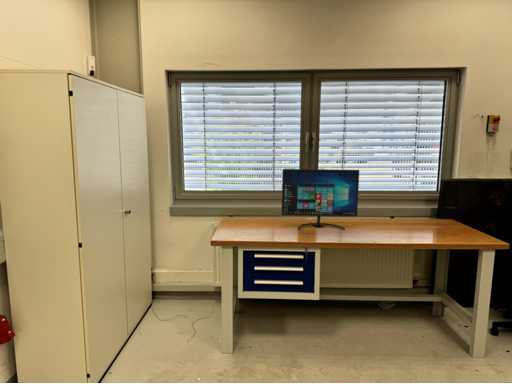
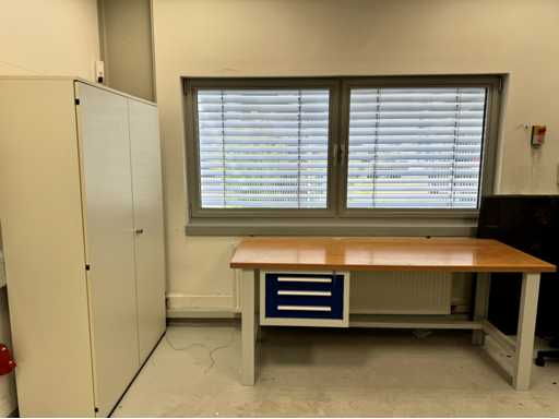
- computer monitor (319, 198)
